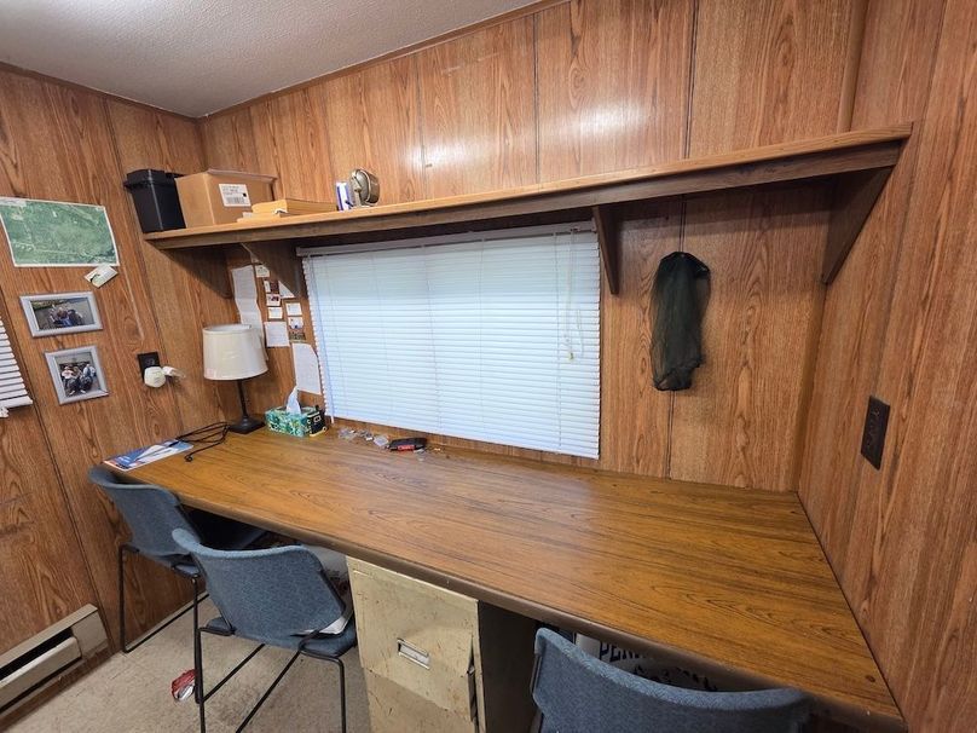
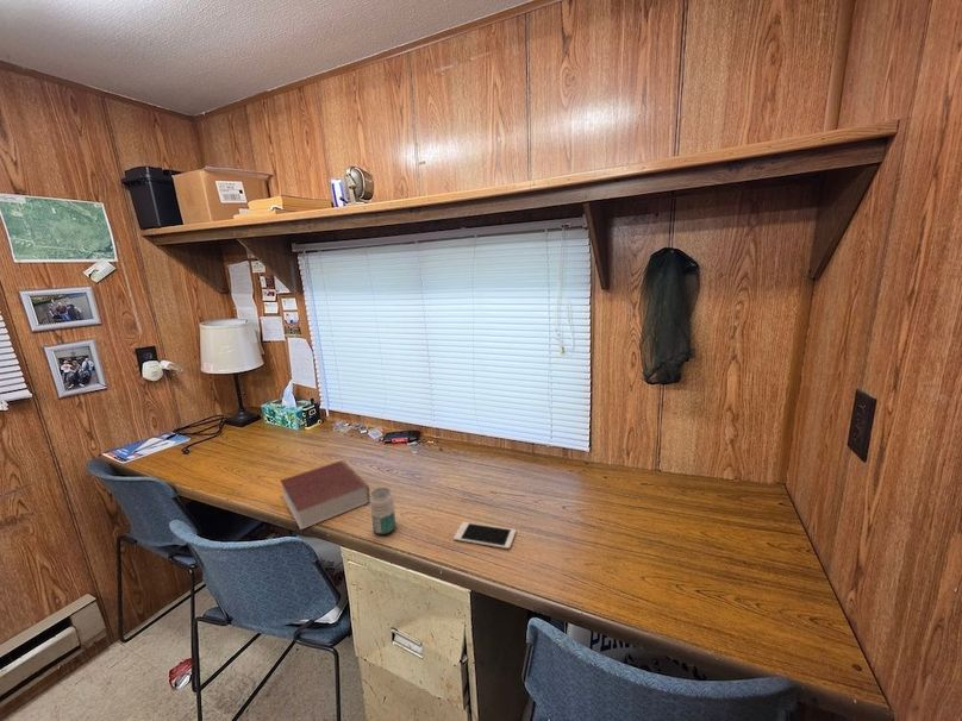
+ cell phone (485, 534)
+ book (324, 490)
+ beverage can (382, 510)
